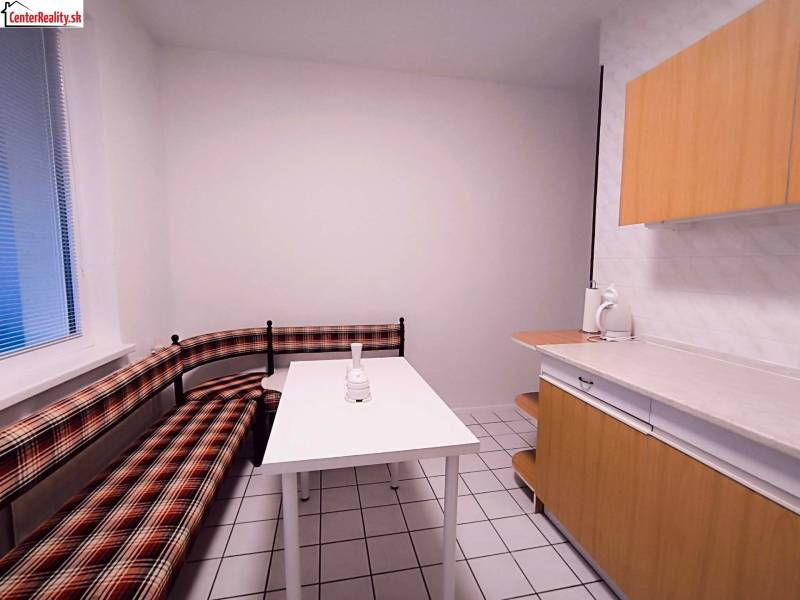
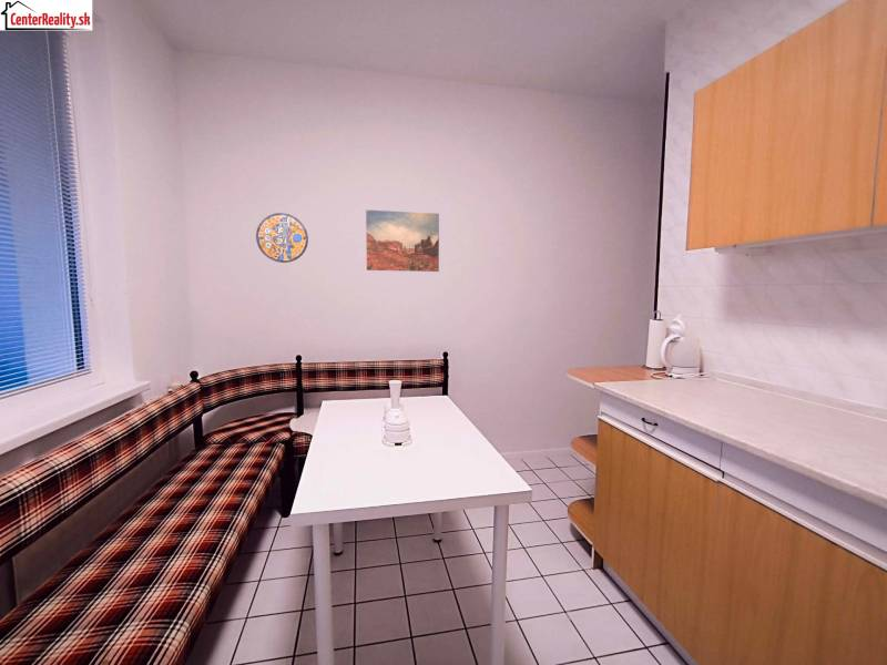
+ manhole cover (282, 237)
+ wall art (402, 241)
